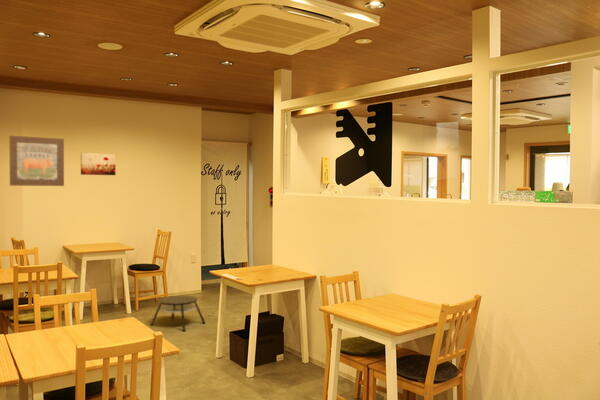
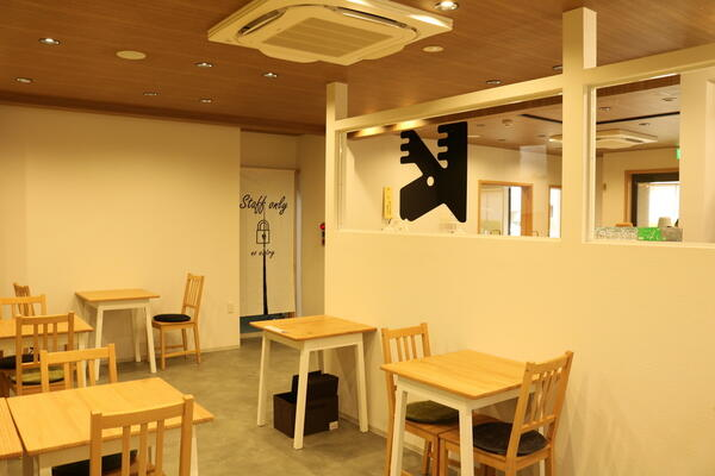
- wall art (37, 161)
- wall art (98, 164)
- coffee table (178, 311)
